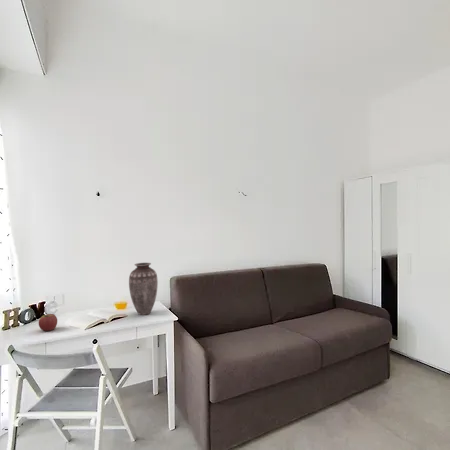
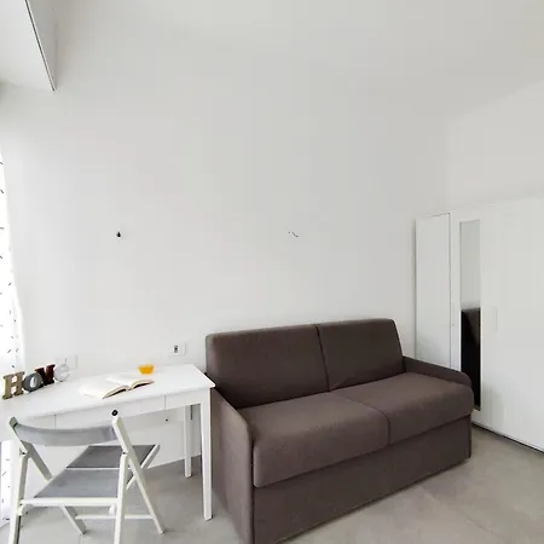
- apple (48, 321)
- vase (143, 288)
